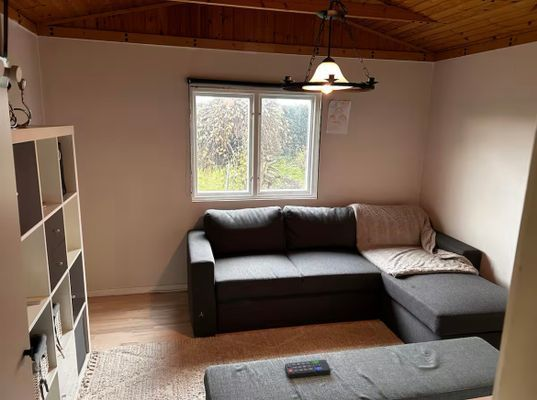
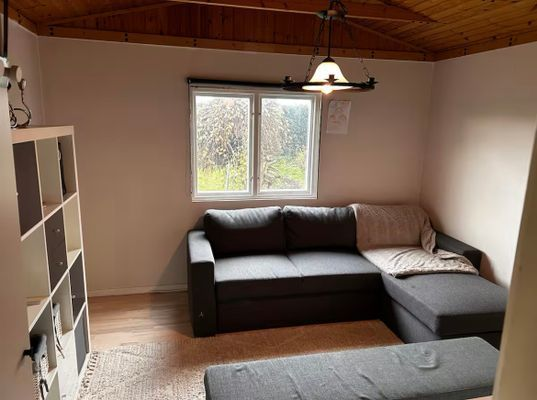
- remote control (307, 368)
